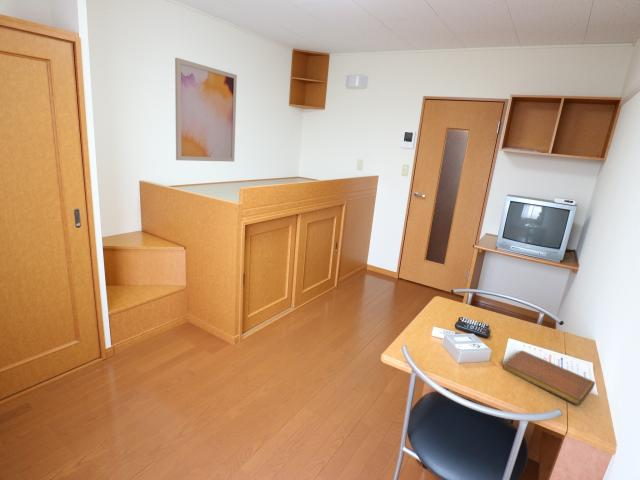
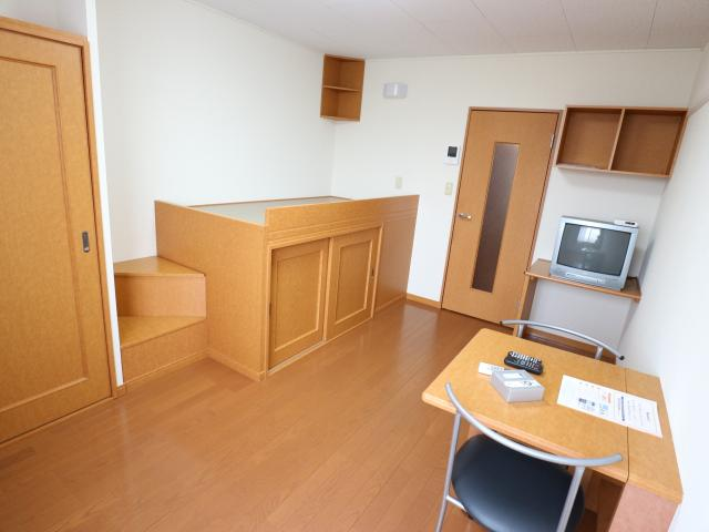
- notebook (547, 374)
- wall art (207, 115)
